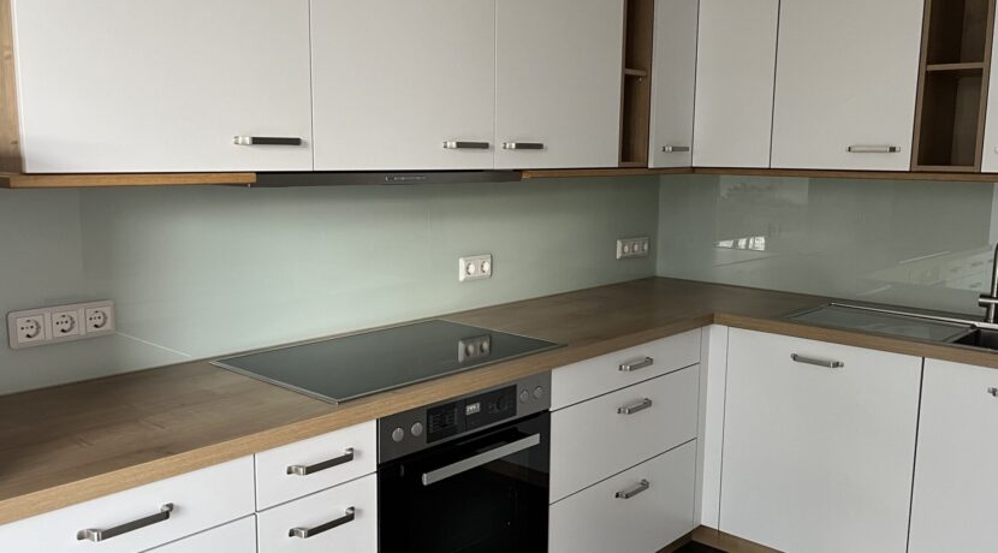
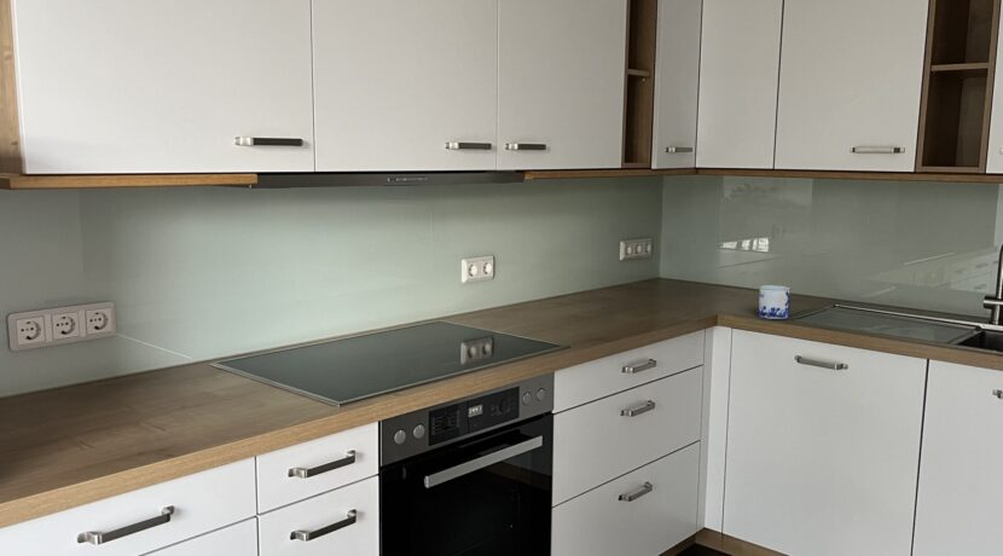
+ mug (773, 301)
